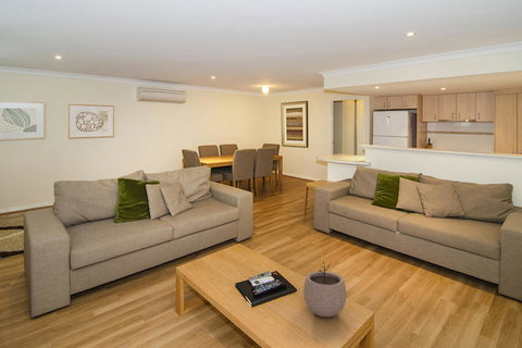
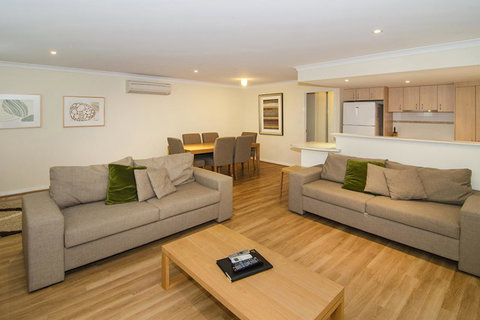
- plant pot (324, 287)
